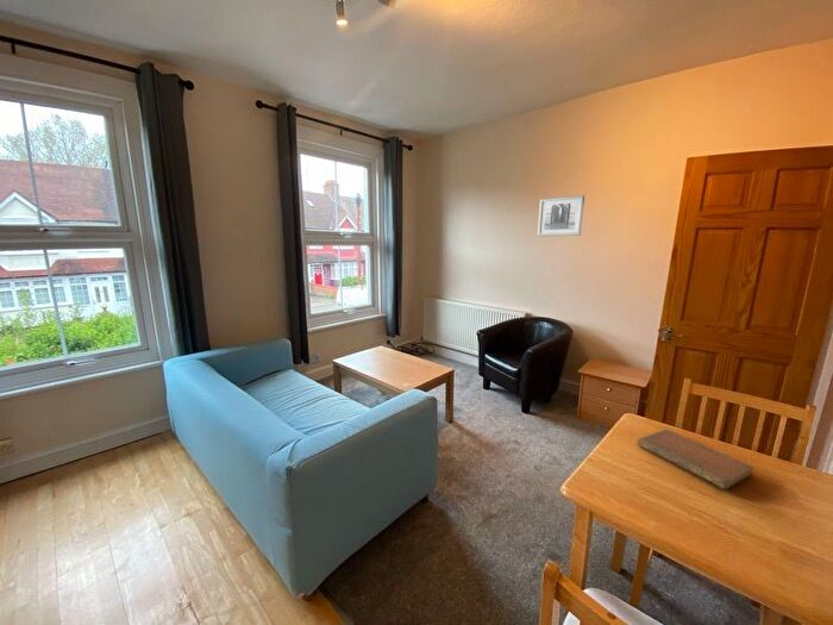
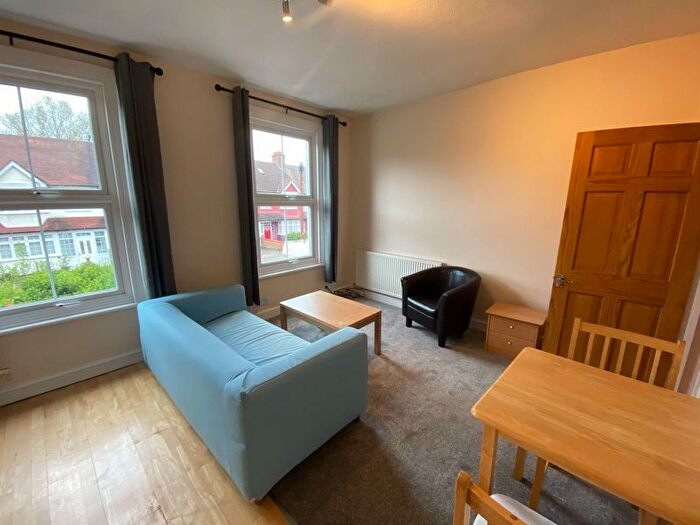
- wall art (559, 217)
- notebook (691, 455)
